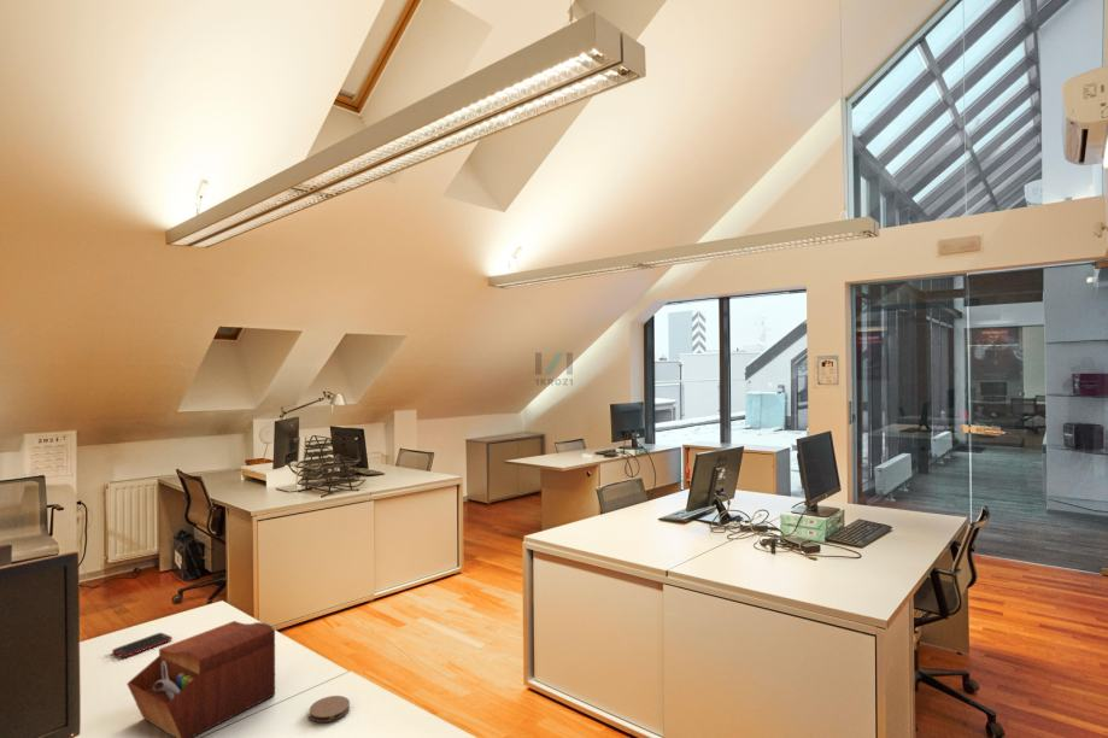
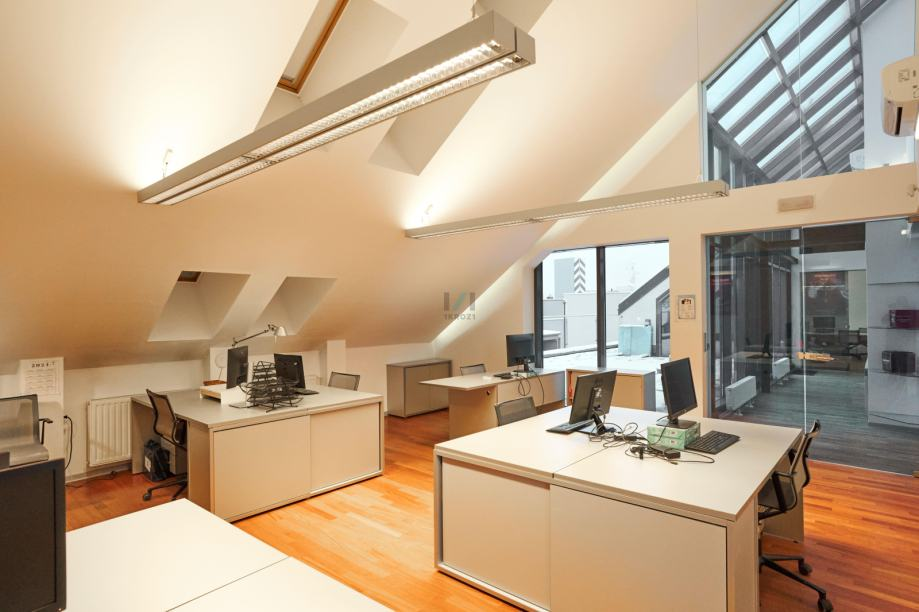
- cell phone (142, 644)
- coaster (329, 708)
- sewing box (203, 673)
